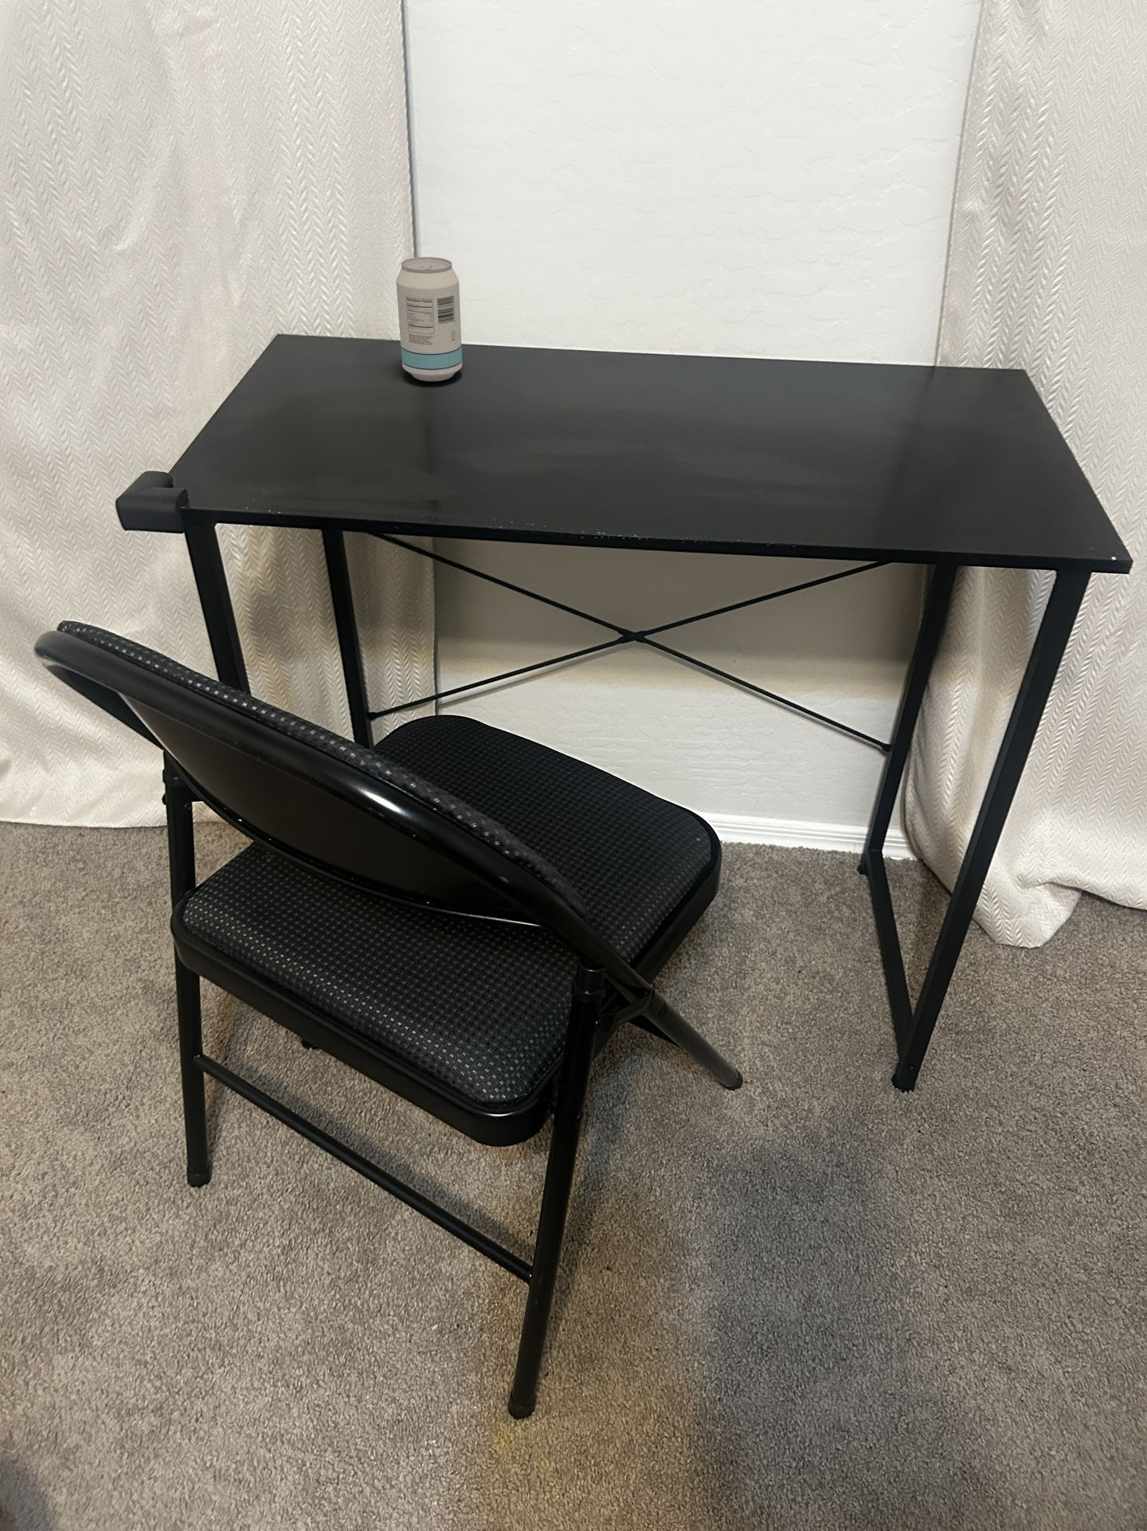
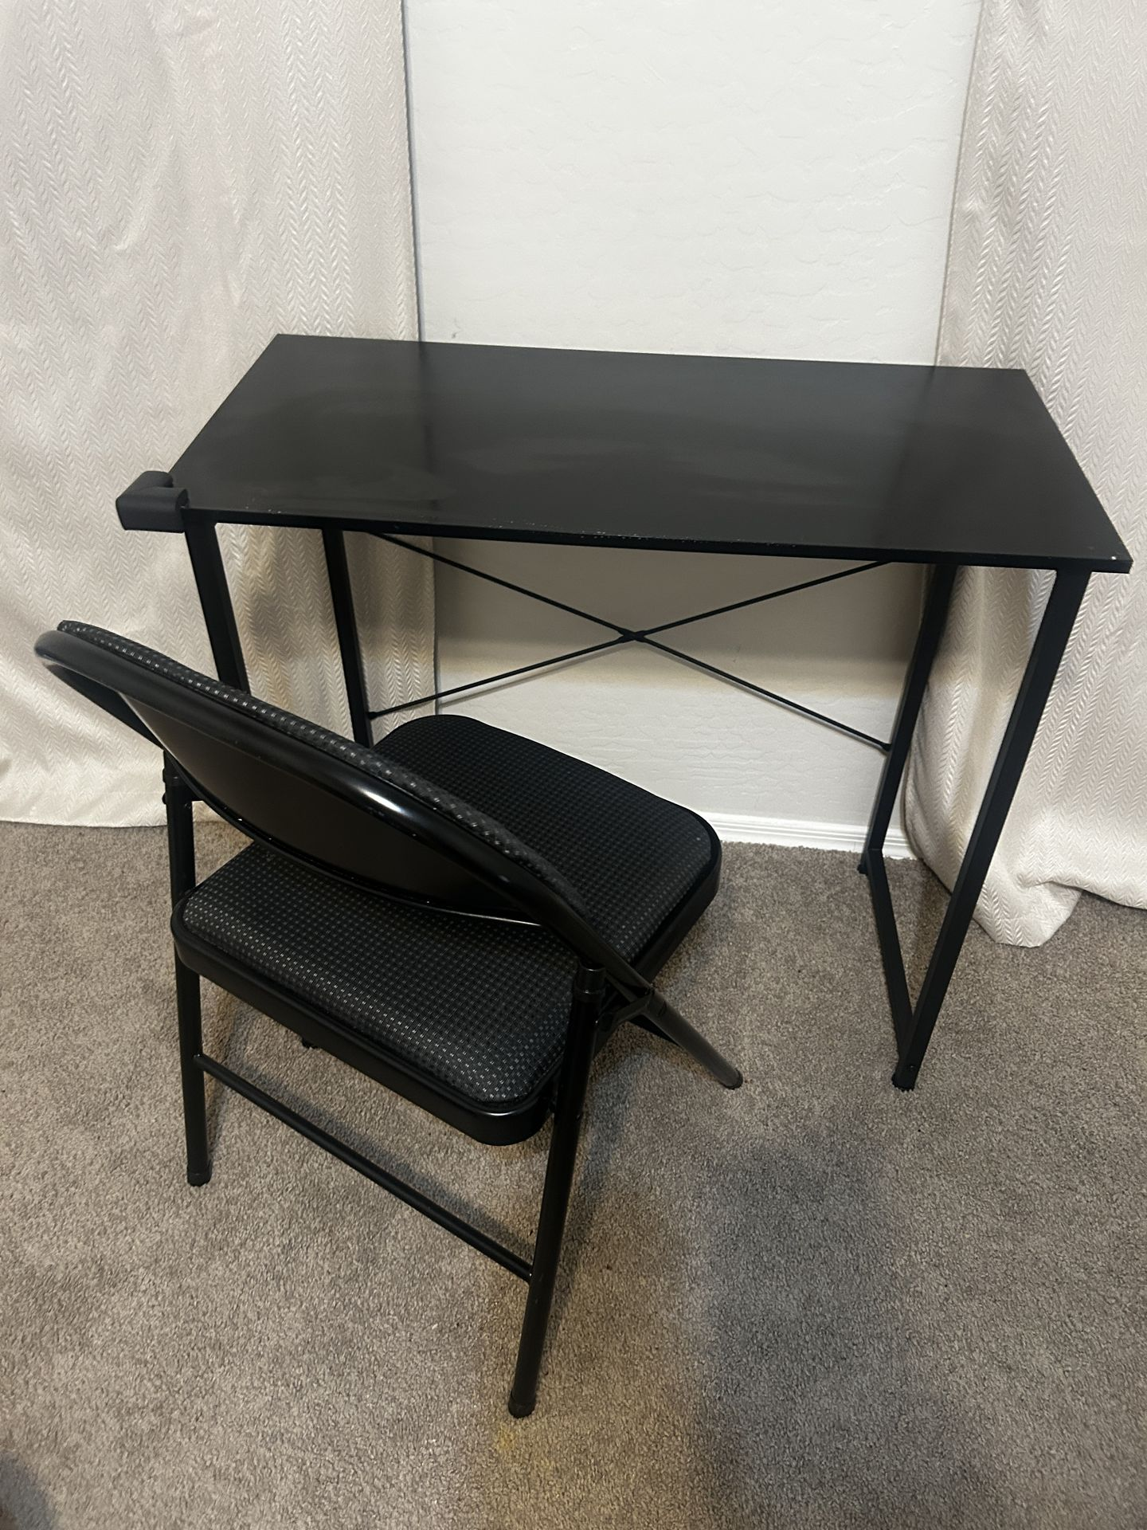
- beverage can (429, 319)
